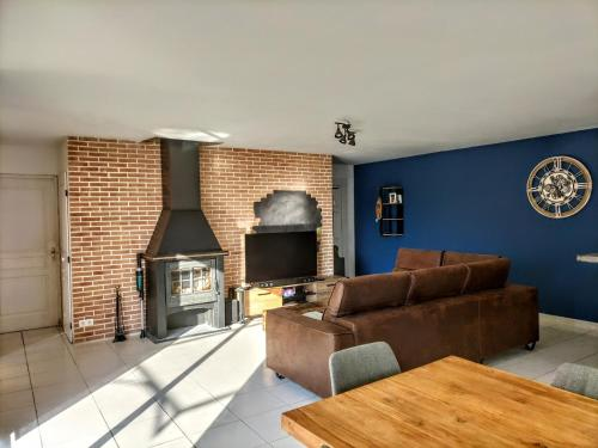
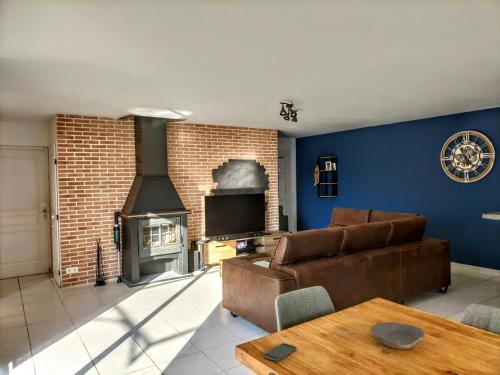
+ smartphone (280, 352)
+ bowl (396, 335)
